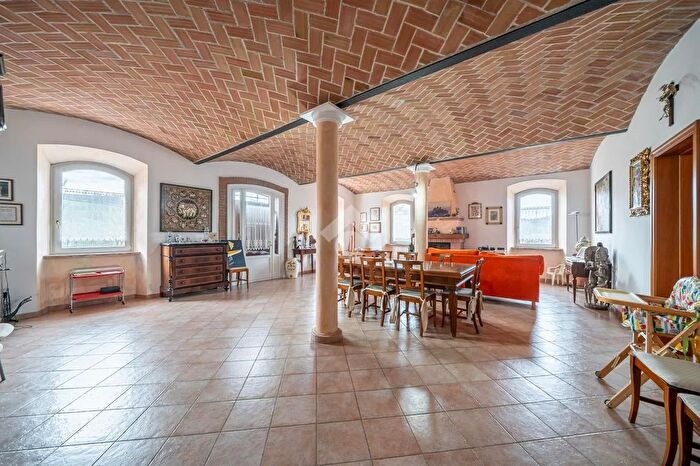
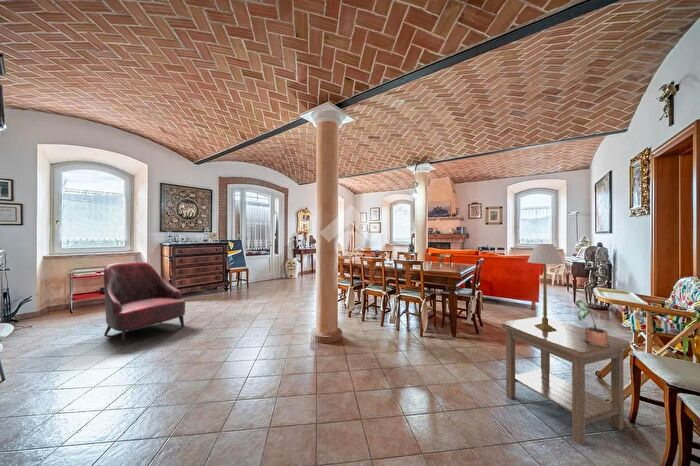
+ table lamp (544, 285)
+ side table (555, 376)
+ potted plant (593, 321)
+ armchair (141, 297)
